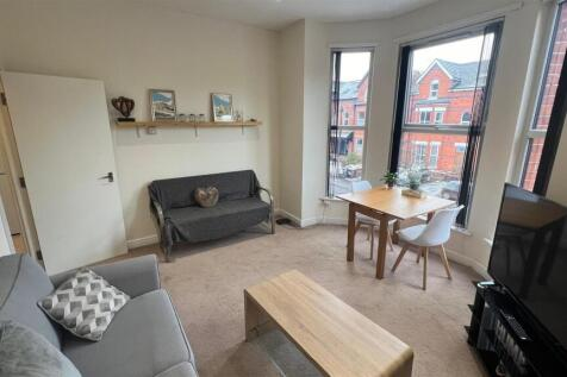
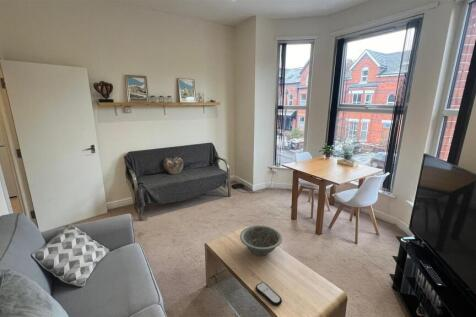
+ decorative bowl (260, 243)
+ remote control (268, 293)
